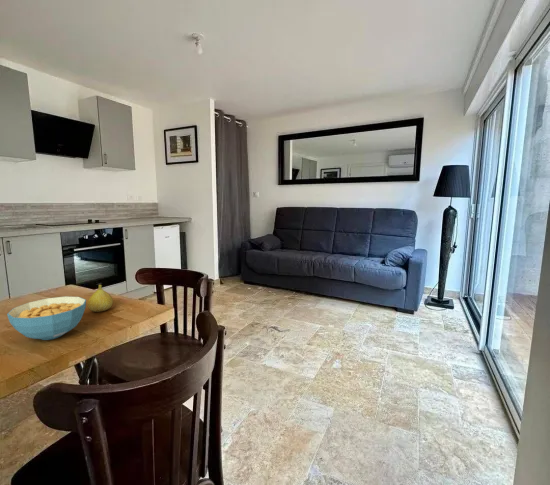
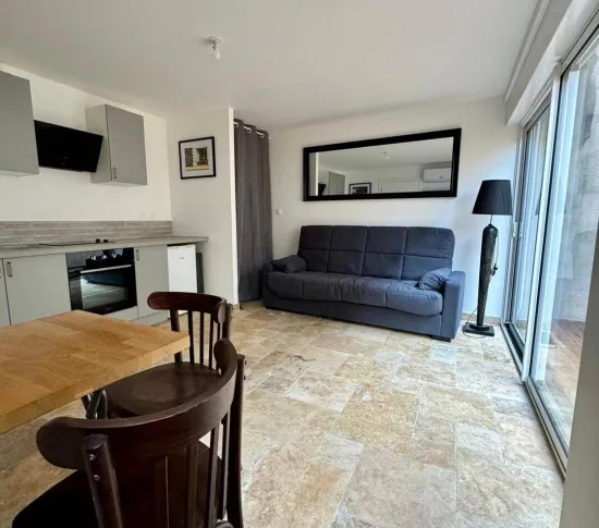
- cereal bowl (50, 321)
- fruit (100, 297)
